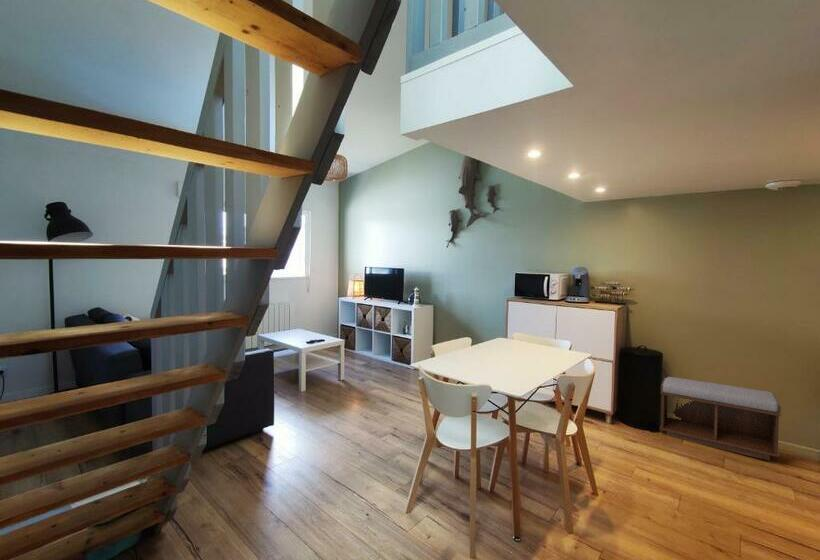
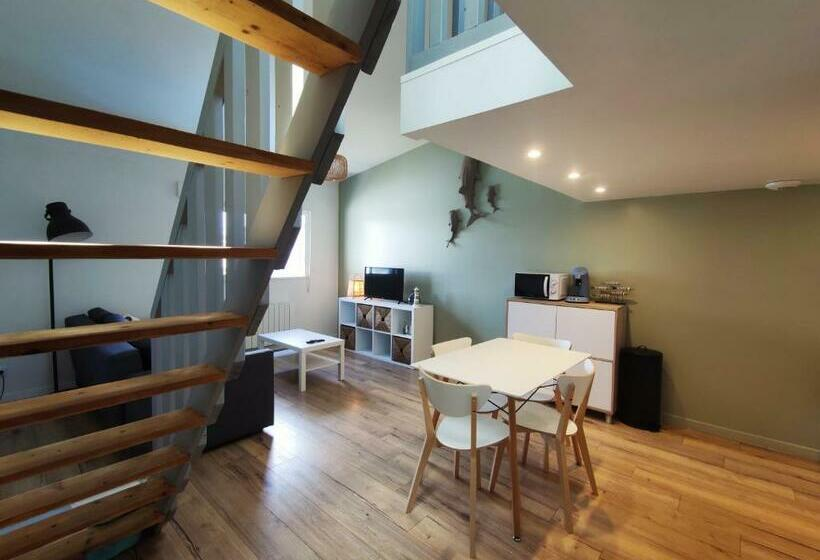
- bench (715, 414)
